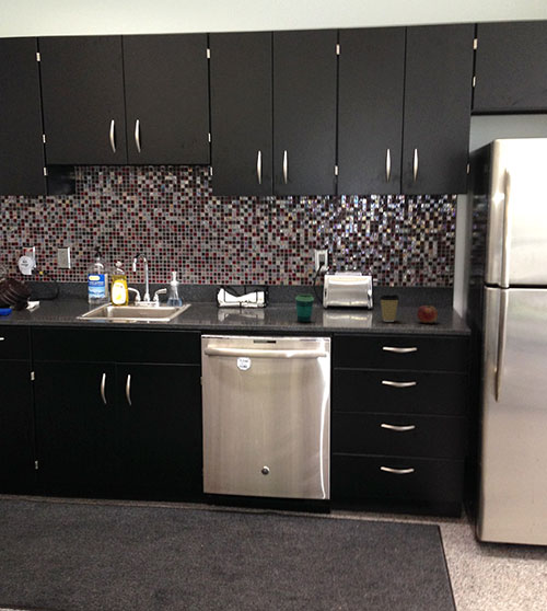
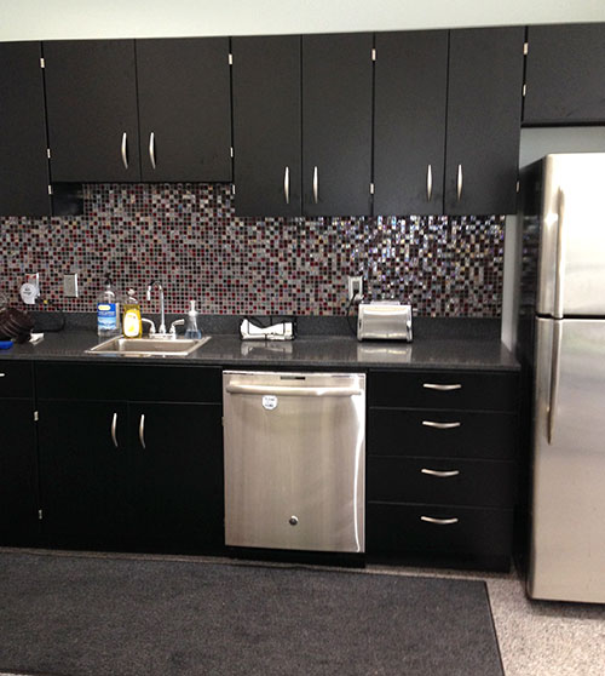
- coffee cup (388, 308)
- cup (304, 308)
- fruit (427, 313)
